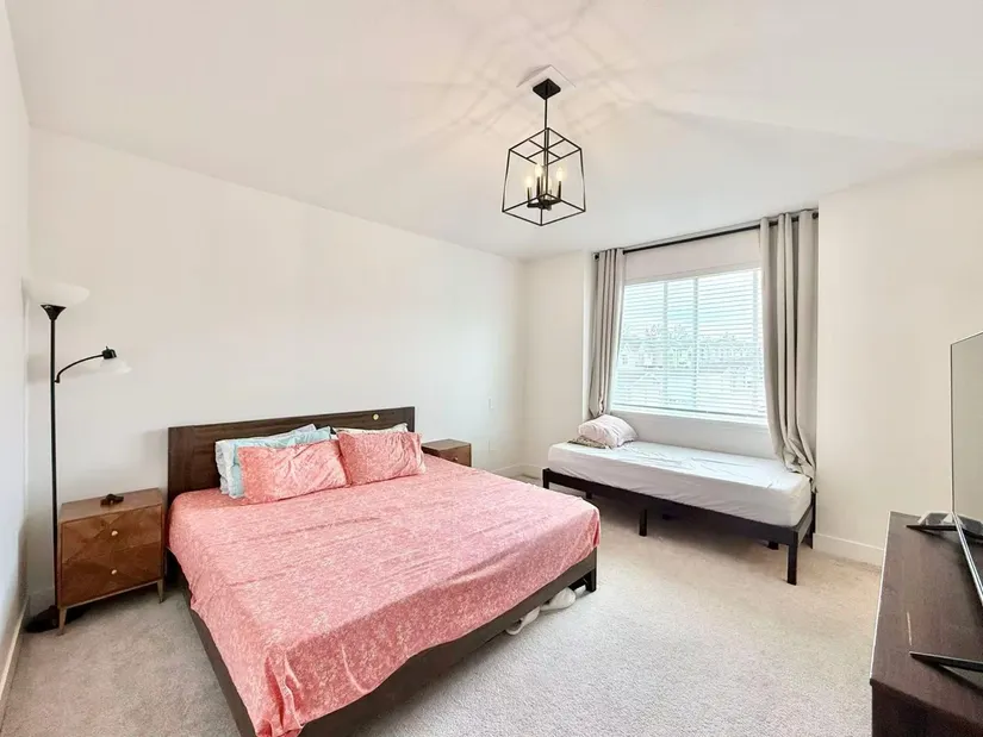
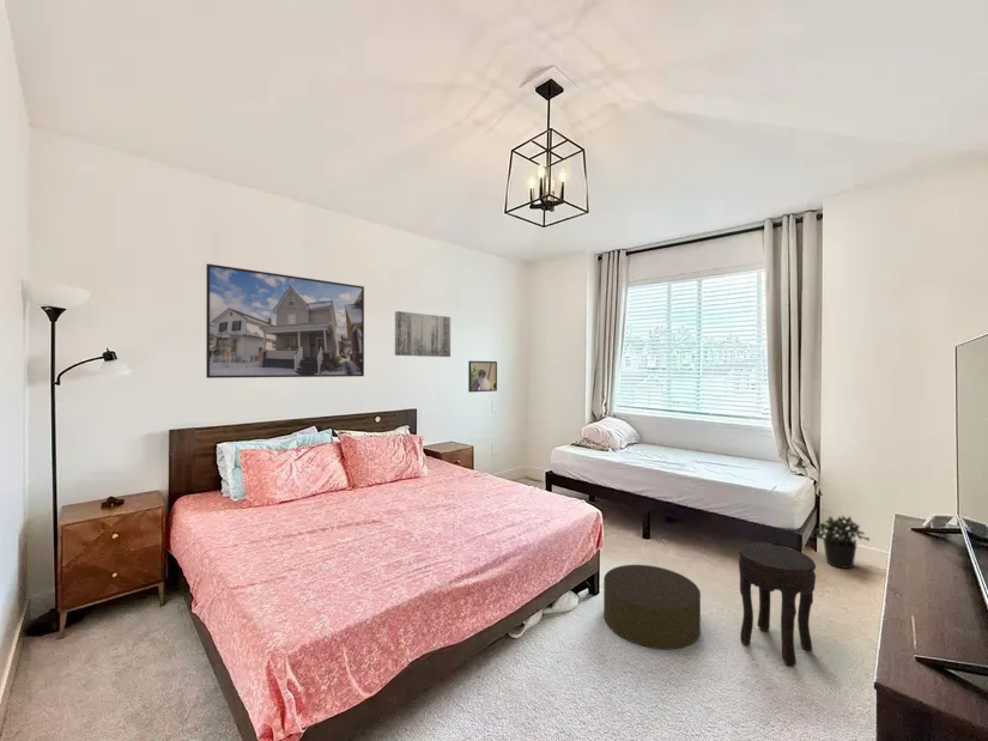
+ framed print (483, 376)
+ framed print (293, 327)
+ potted plant (842, 540)
+ storage ottoman (651, 599)
+ side table (769, 600)
+ wall art (424, 335)
